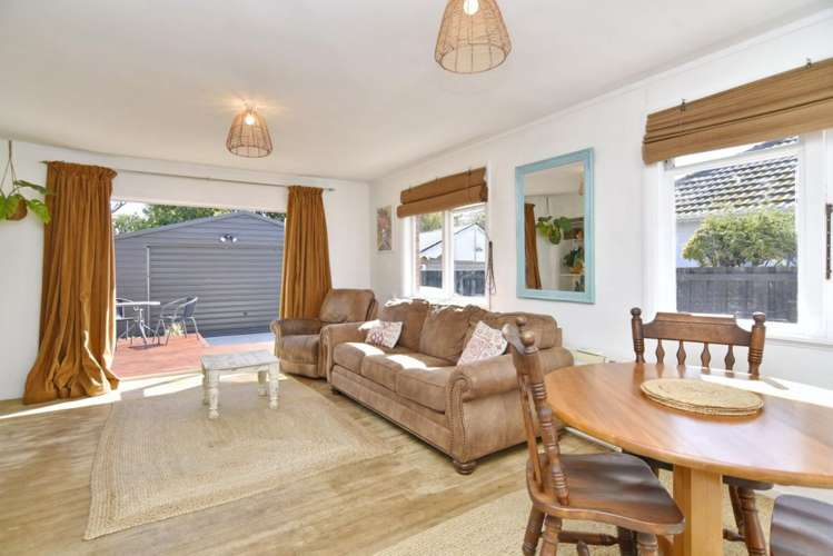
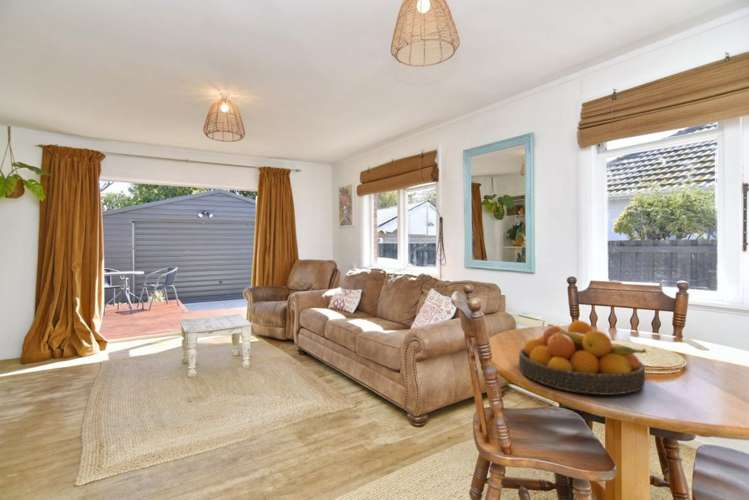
+ fruit bowl (577, 350)
